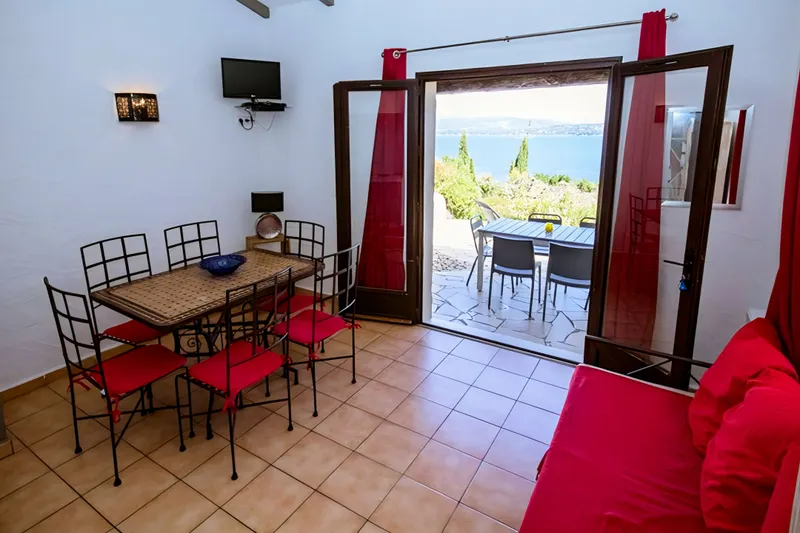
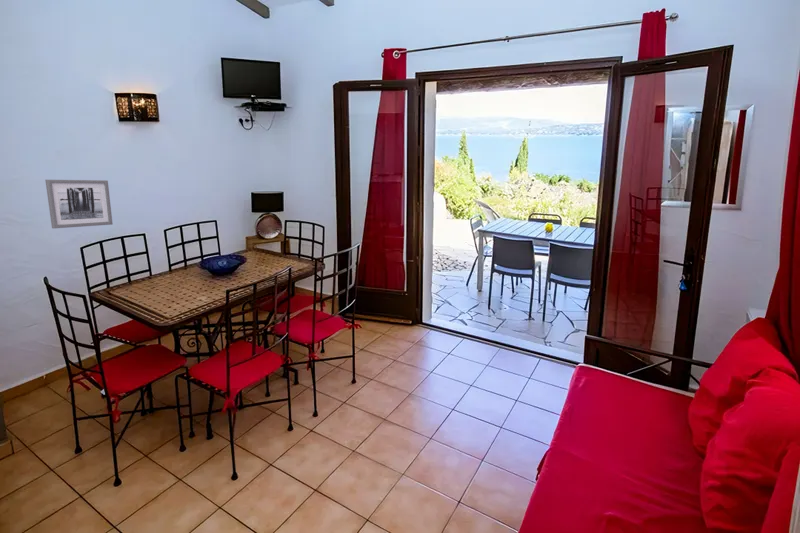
+ wall art (81, 203)
